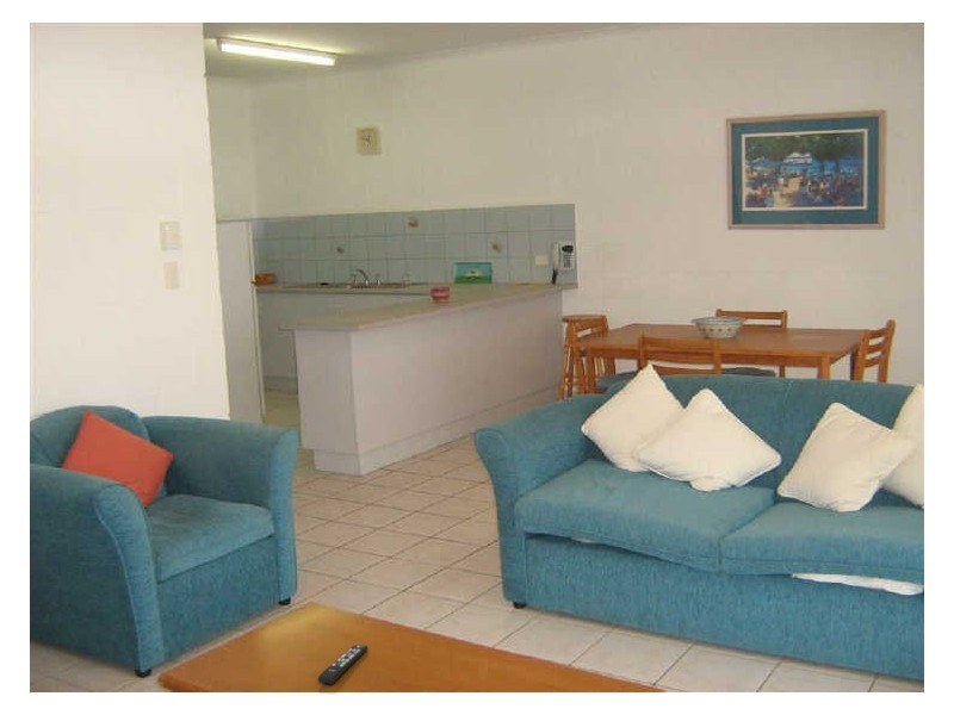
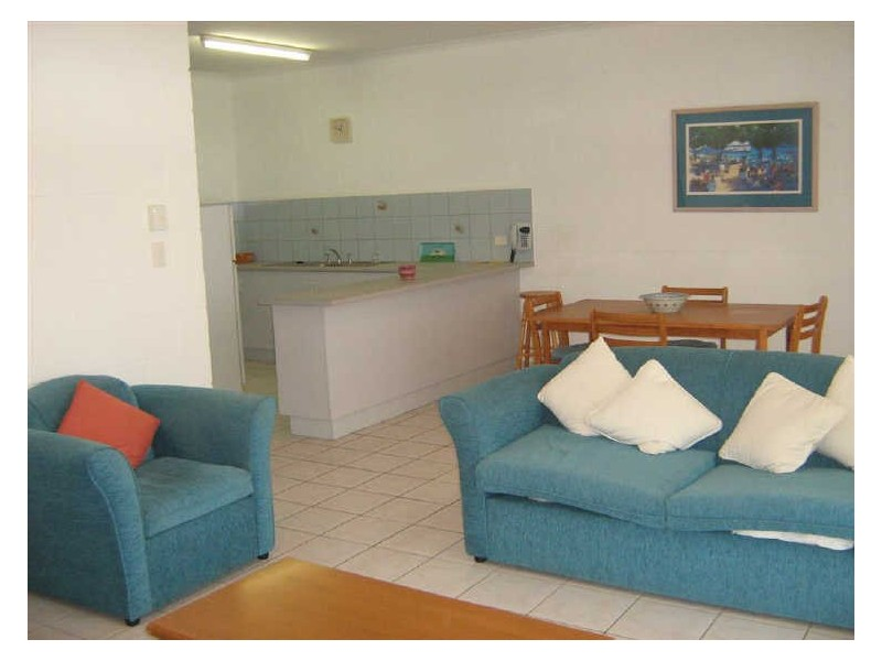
- remote control (343, 663)
